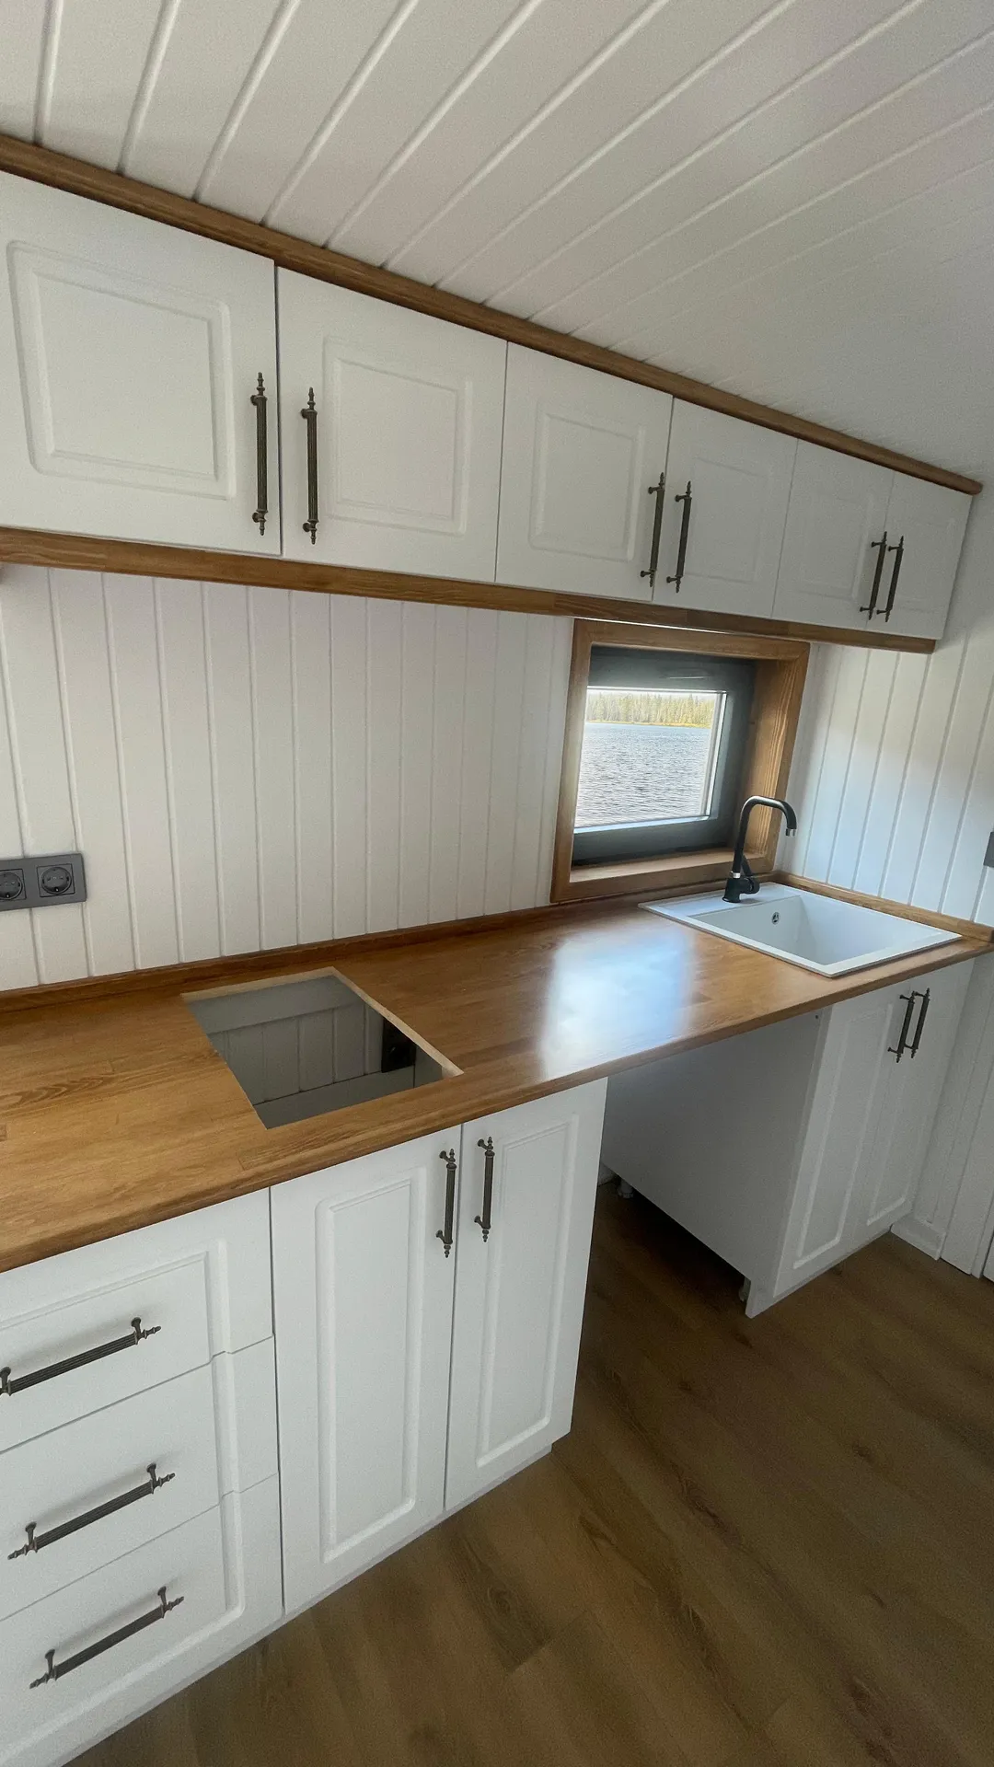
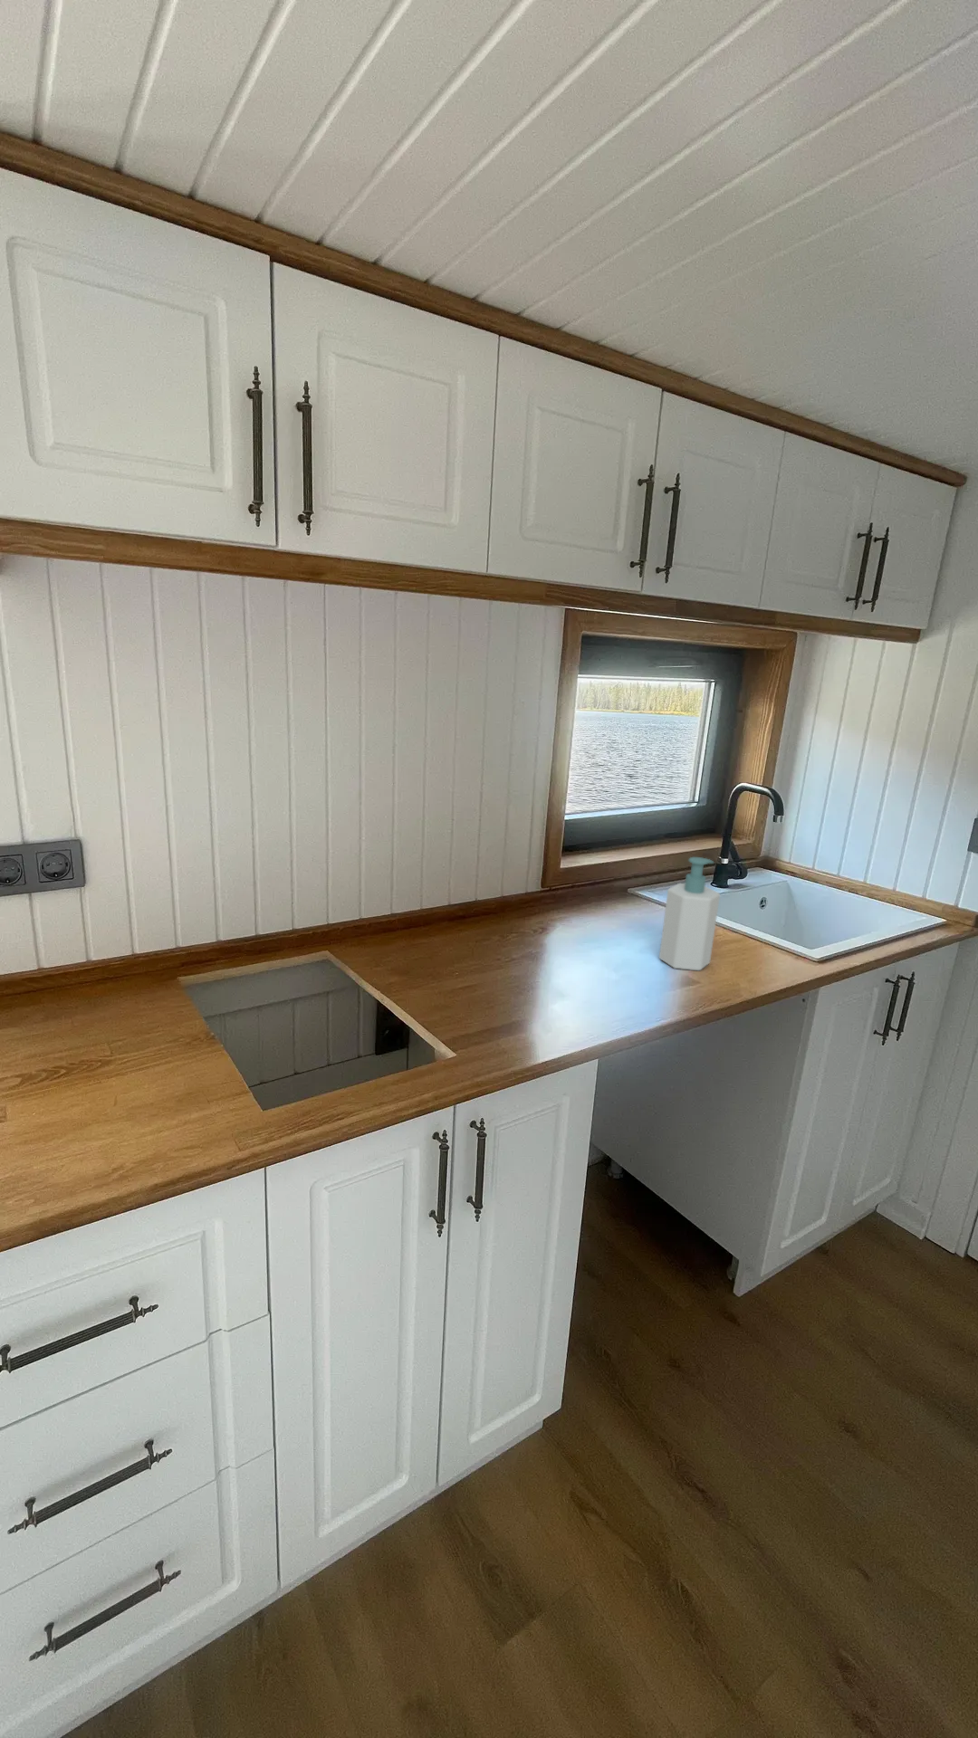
+ soap bottle (691, 911)
